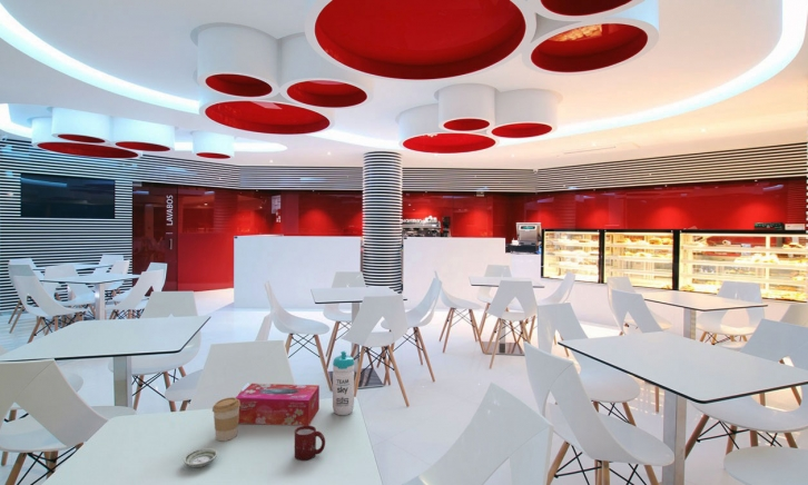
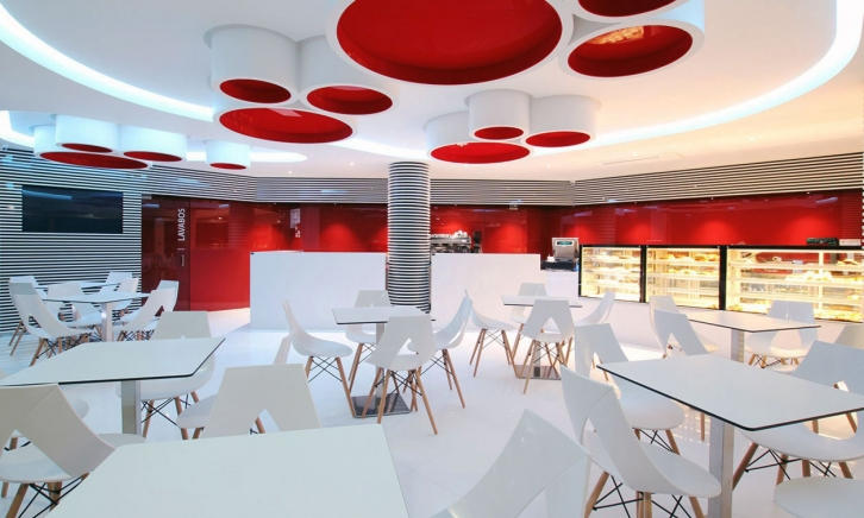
- tissue box (278, 403)
- saucer (200, 459)
- coffee cup (226, 417)
- cup (309, 442)
- water bottle (343, 380)
